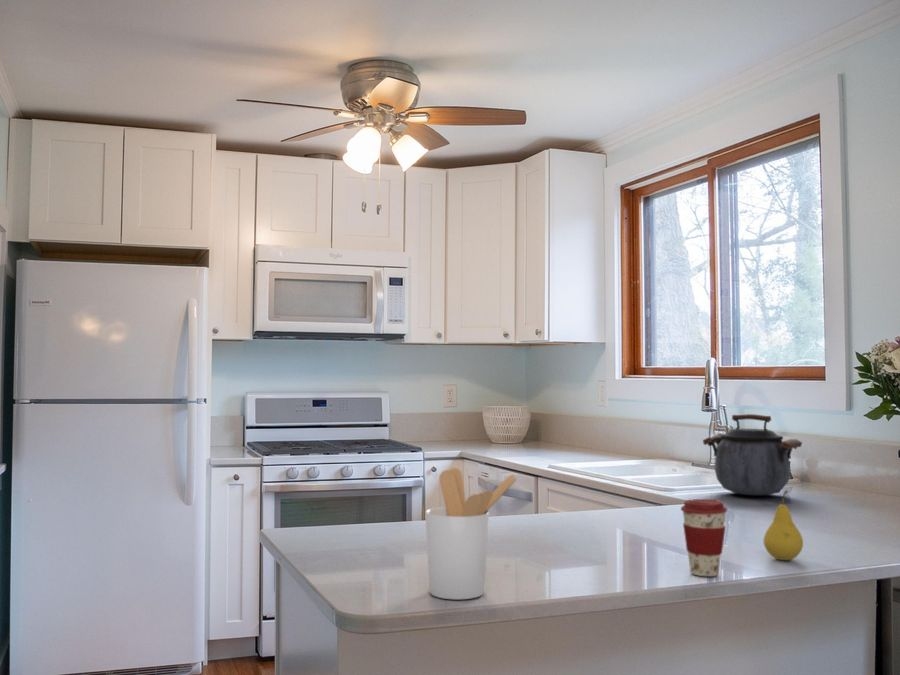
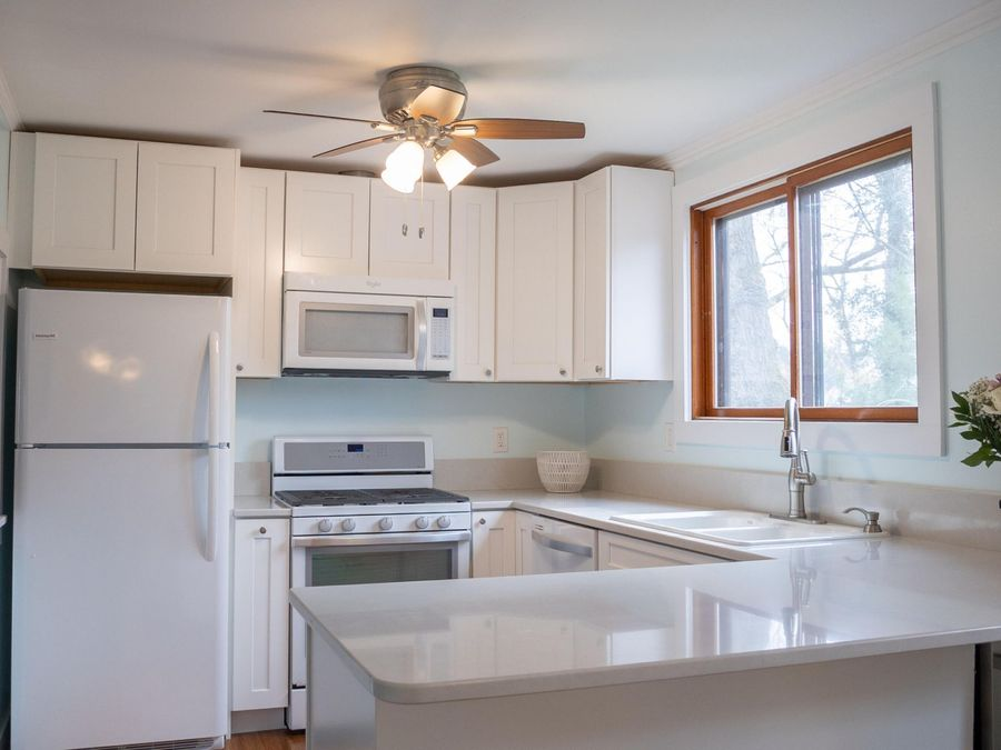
- utensil holder (473, 531)
- fruit (782, 525)
- coffee cup (704, 537)
- kettle (751, 454)
